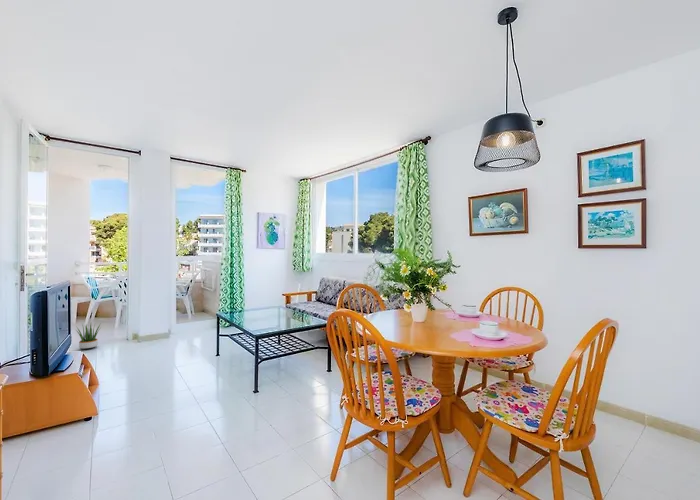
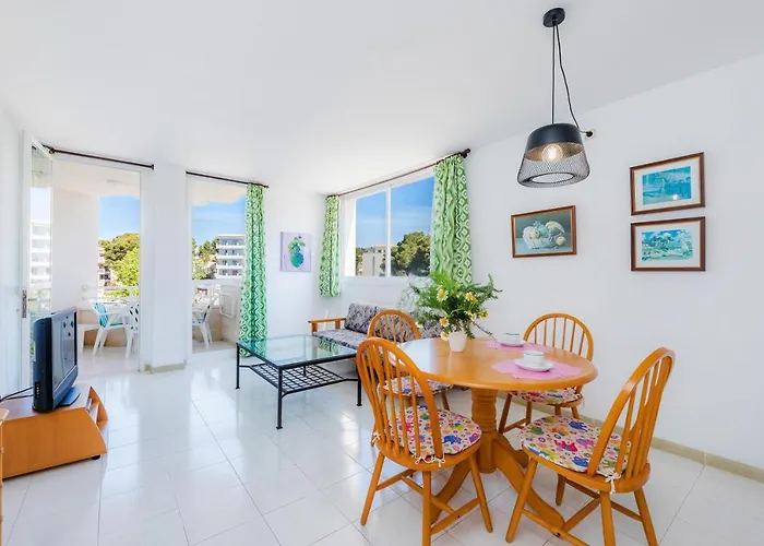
- potted plant (88, 335)
